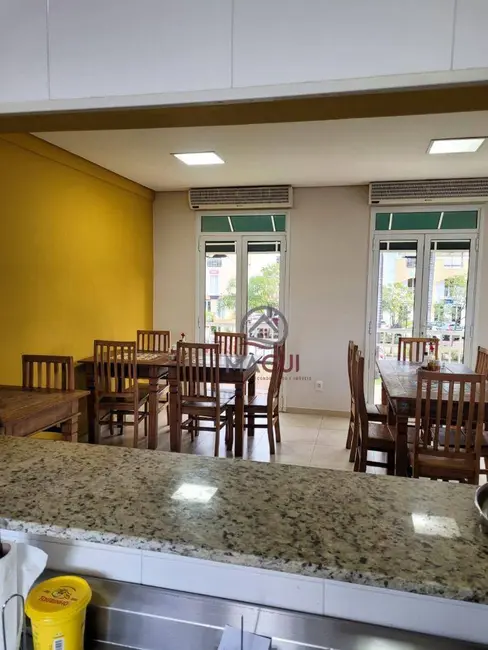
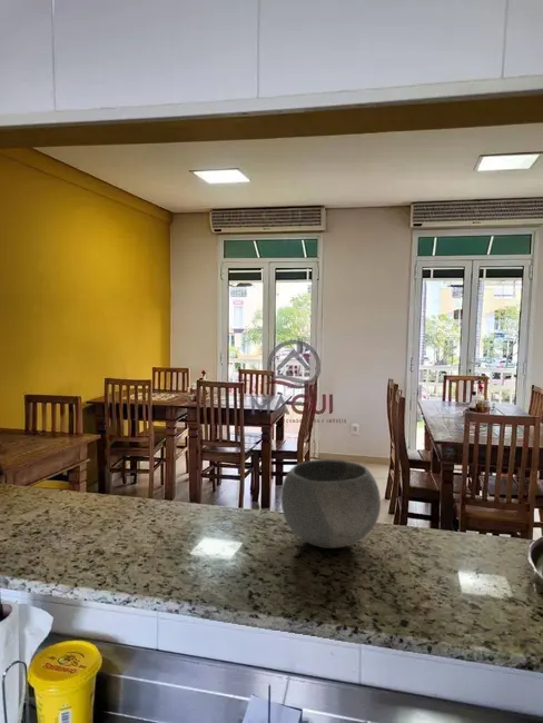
+ bowl (329, 504)
